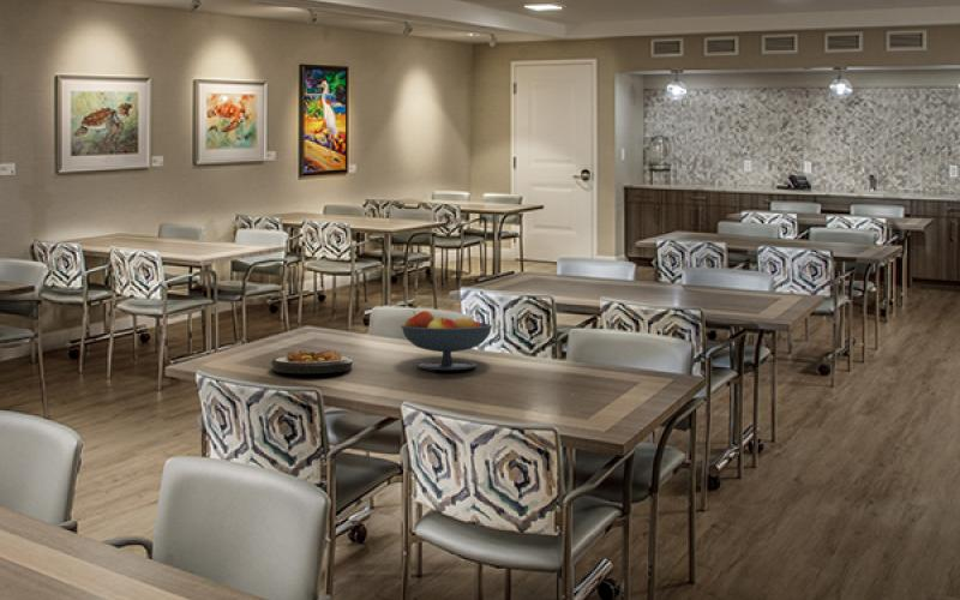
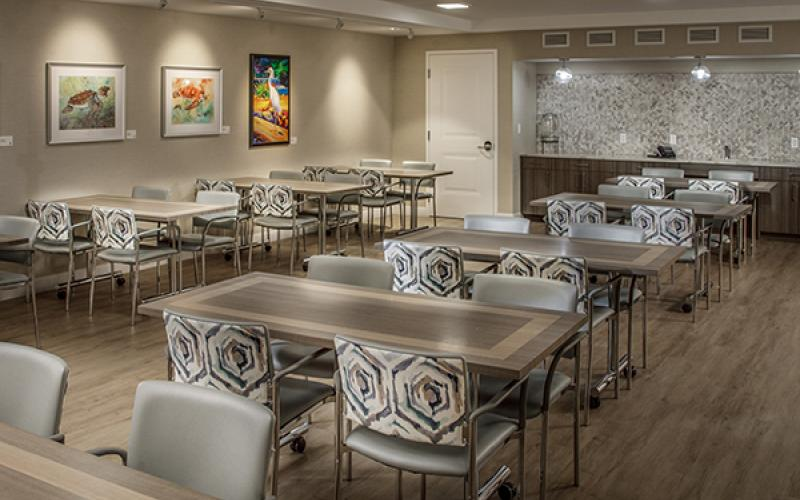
- plate (312, 360)
- fruit bowl (446, 338)
